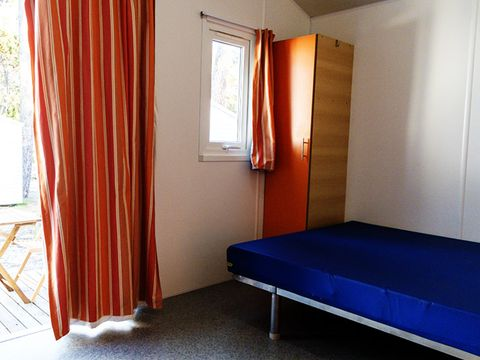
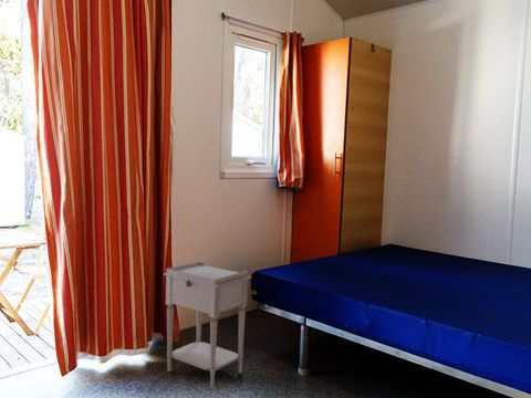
+ nightstand (210, 321)
